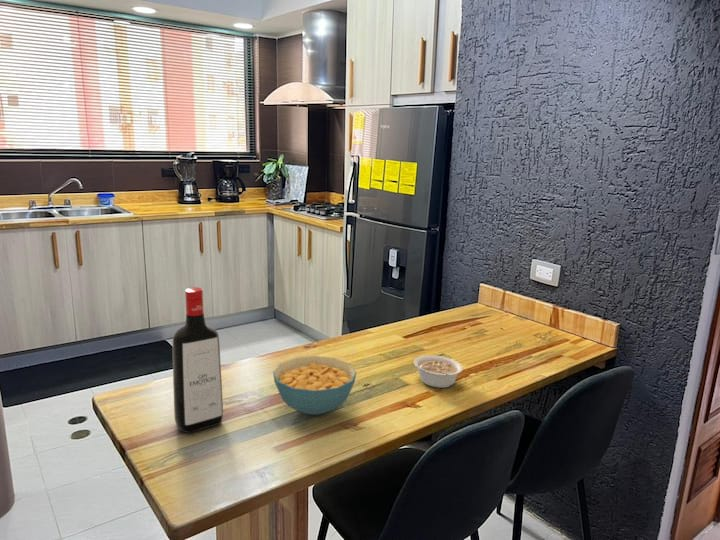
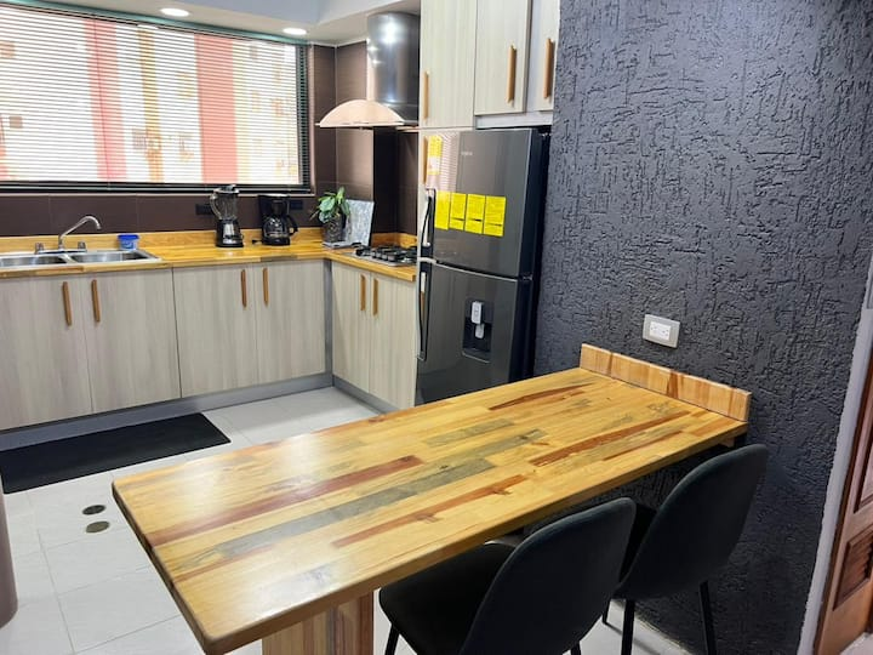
- cereal bowl (314, 390)
- legume (439, 371)
- liquor bottle (196, 358)
